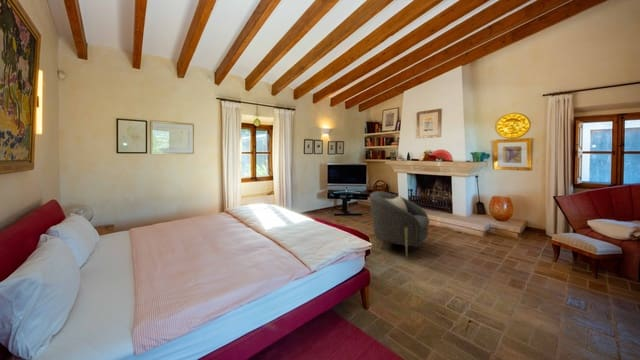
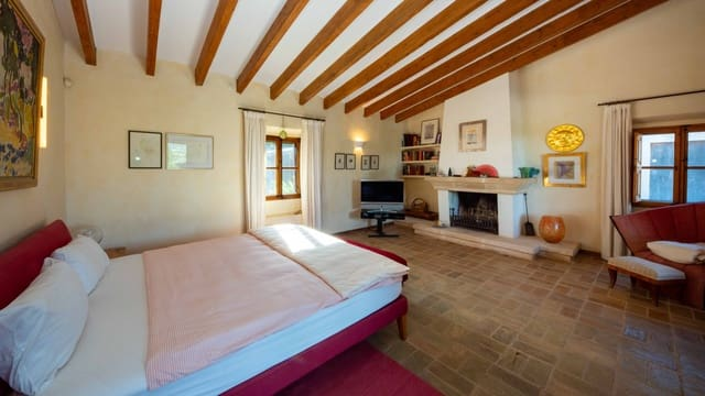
- armchair (397, 219)
